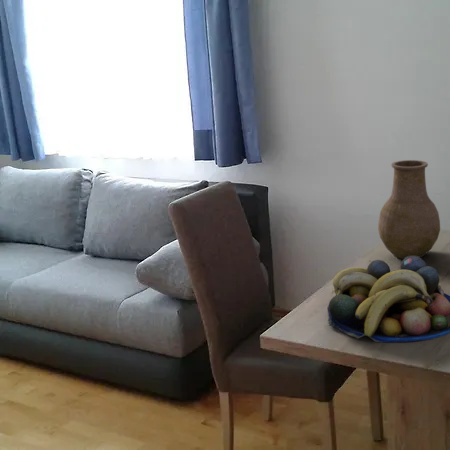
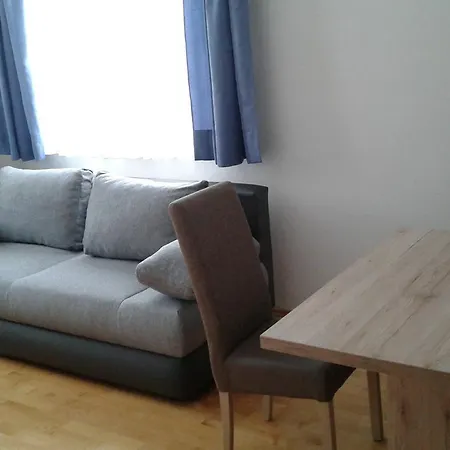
- vase (408, 209)
- fruit bowl (395, 290)
